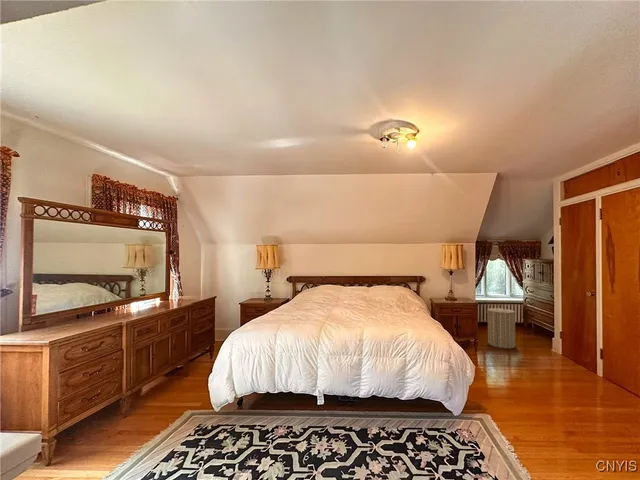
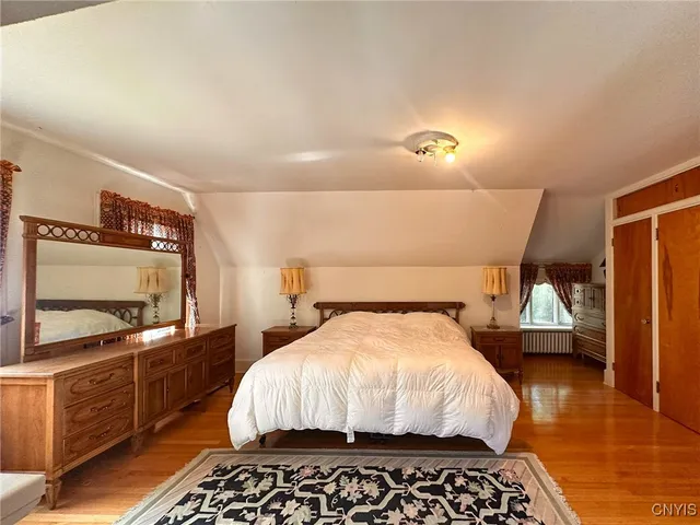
- laundry hamper (501, 324)
